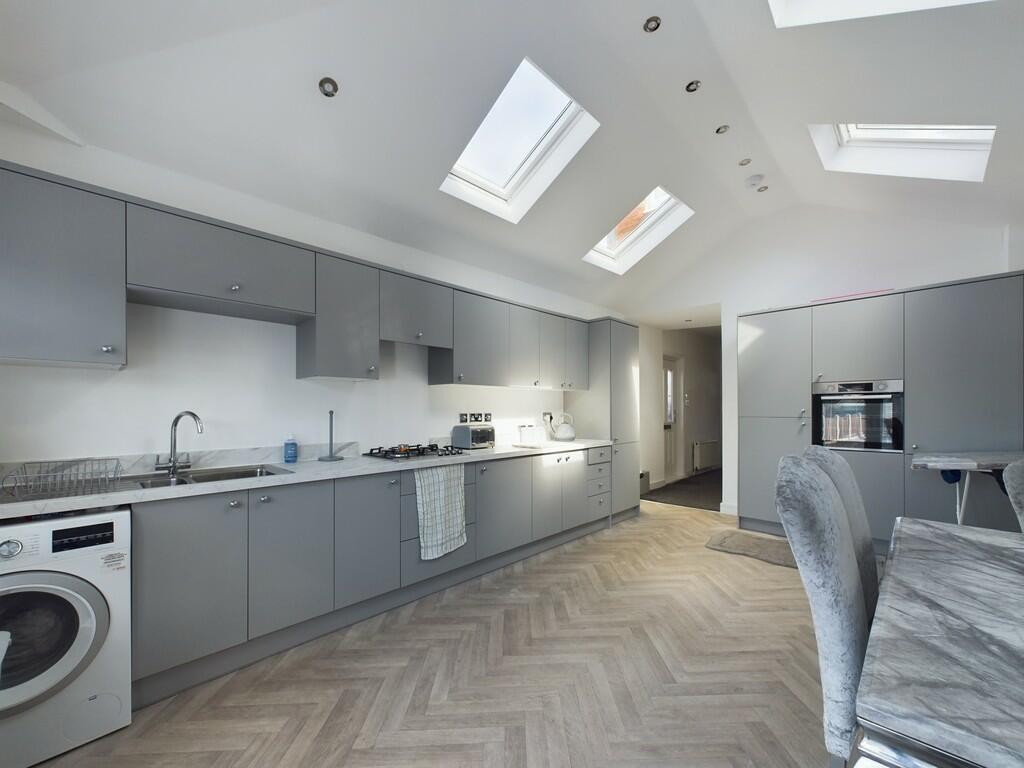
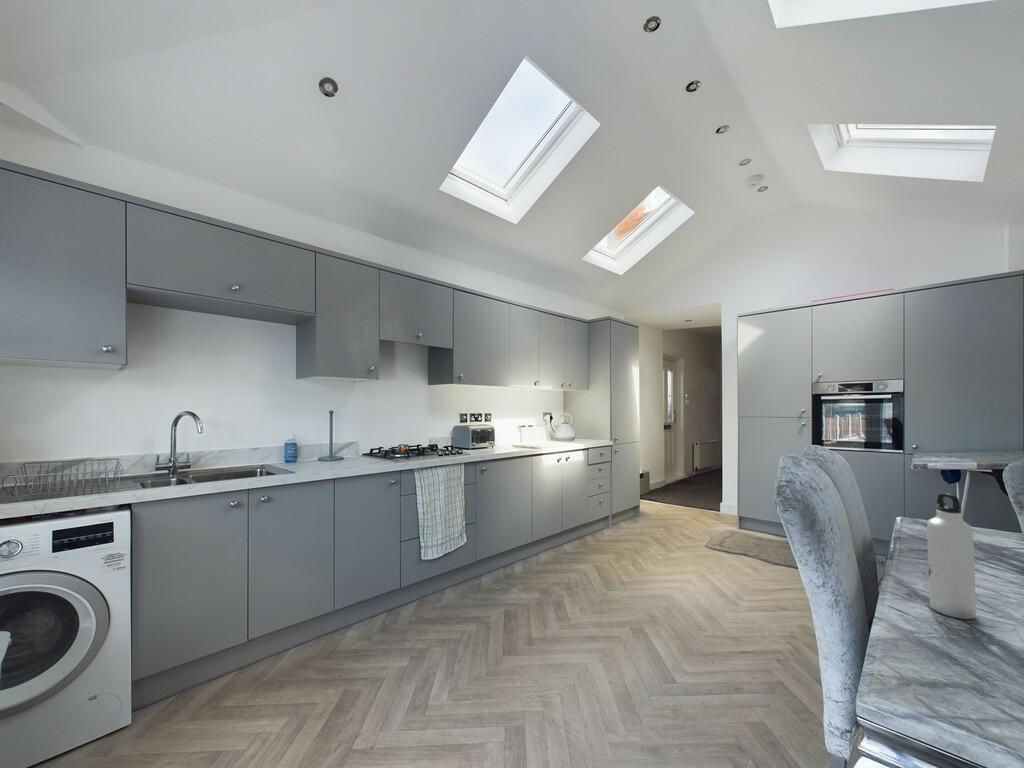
+ water bottle (950, 552)
